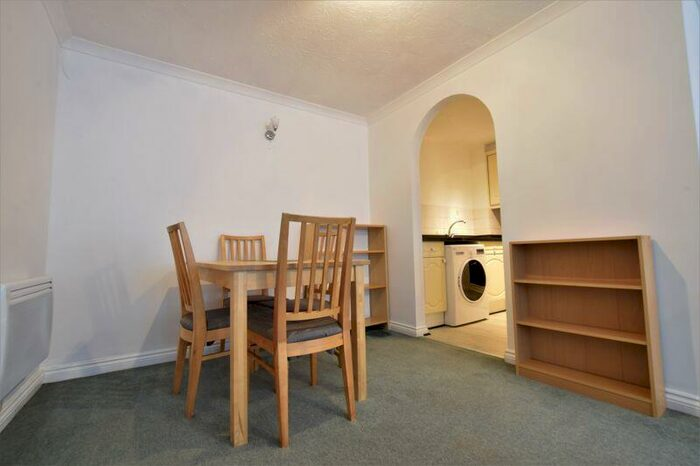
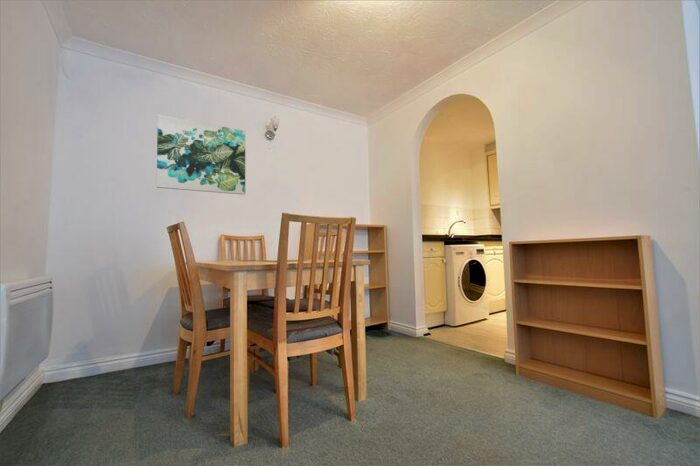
+ wall art (204, 157)
